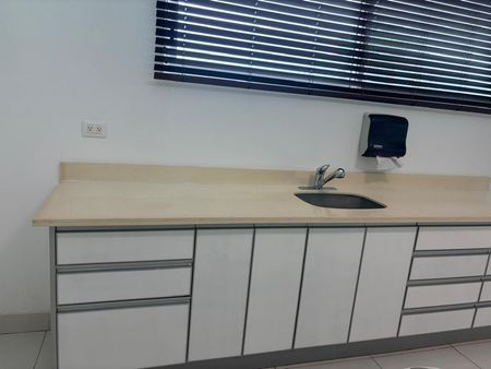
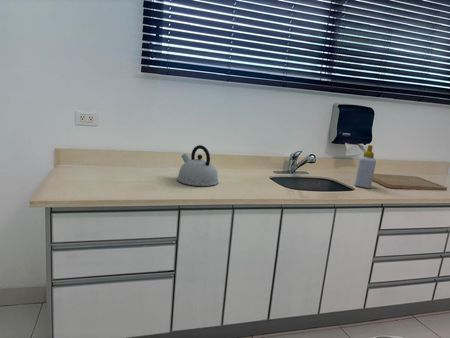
+ kettle (197, 162)
+ soap bottle (366, 166)
+ cutting board (403, 181)
